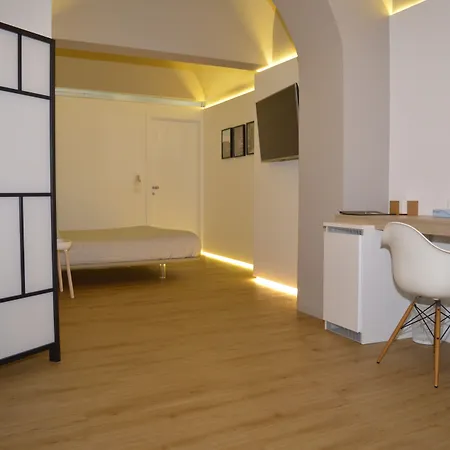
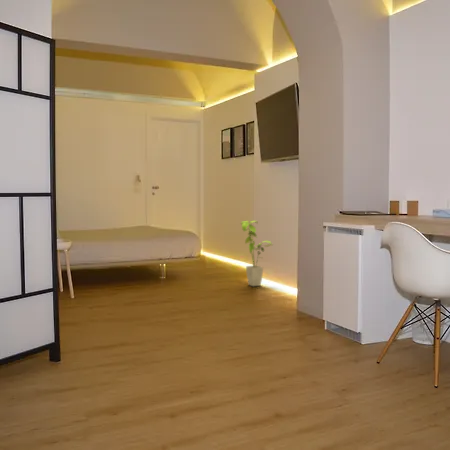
+ house plant (253, 253)
